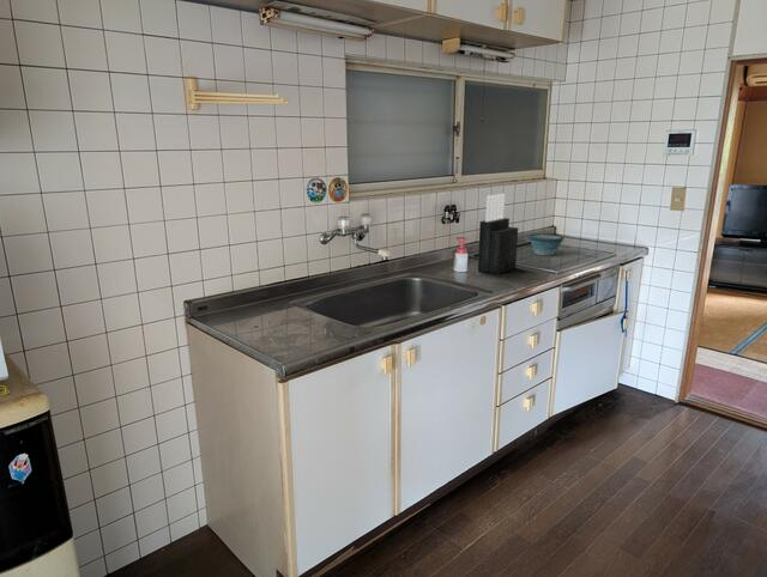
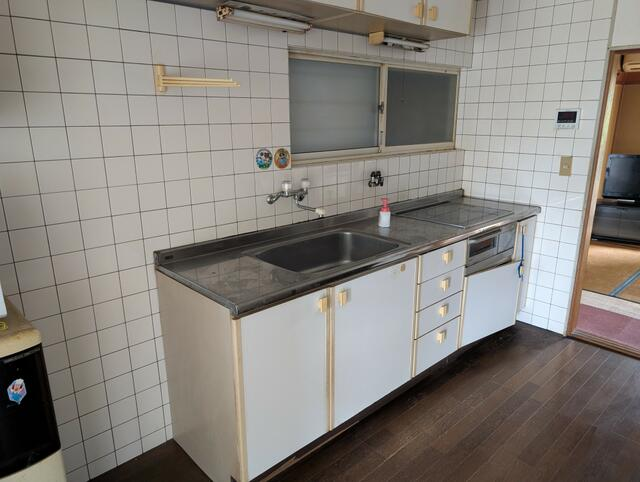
- bowl (545, 244)
- knife block (501, 232)
